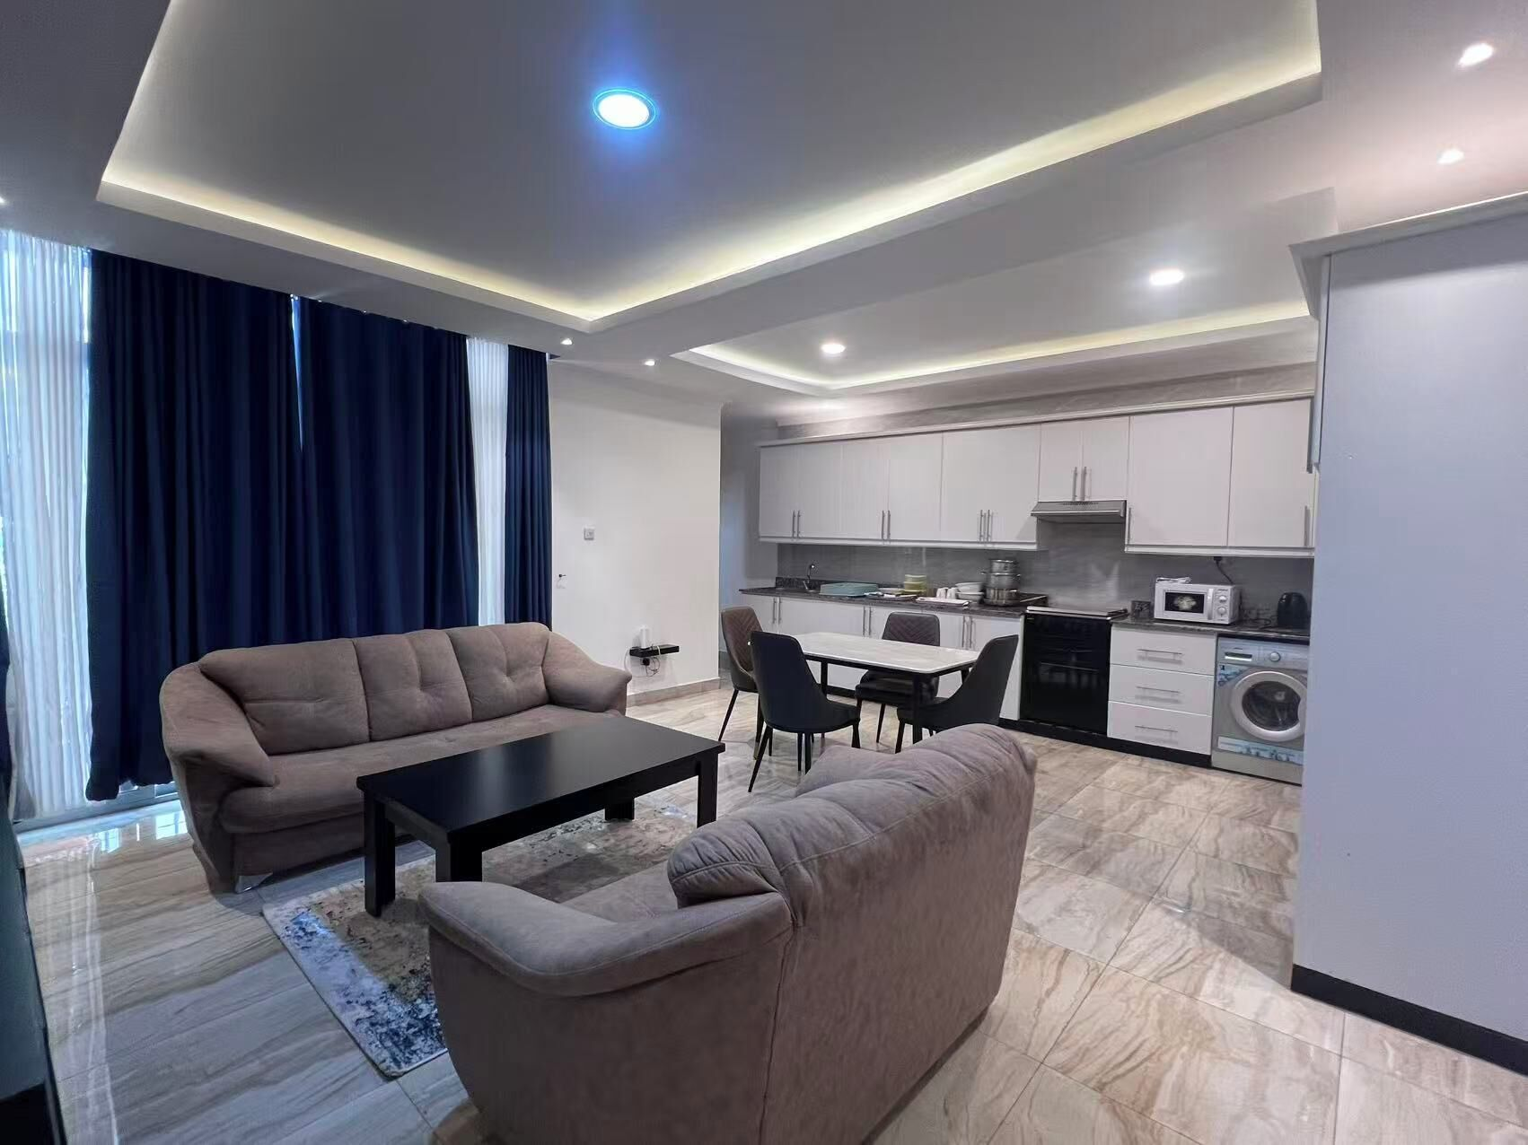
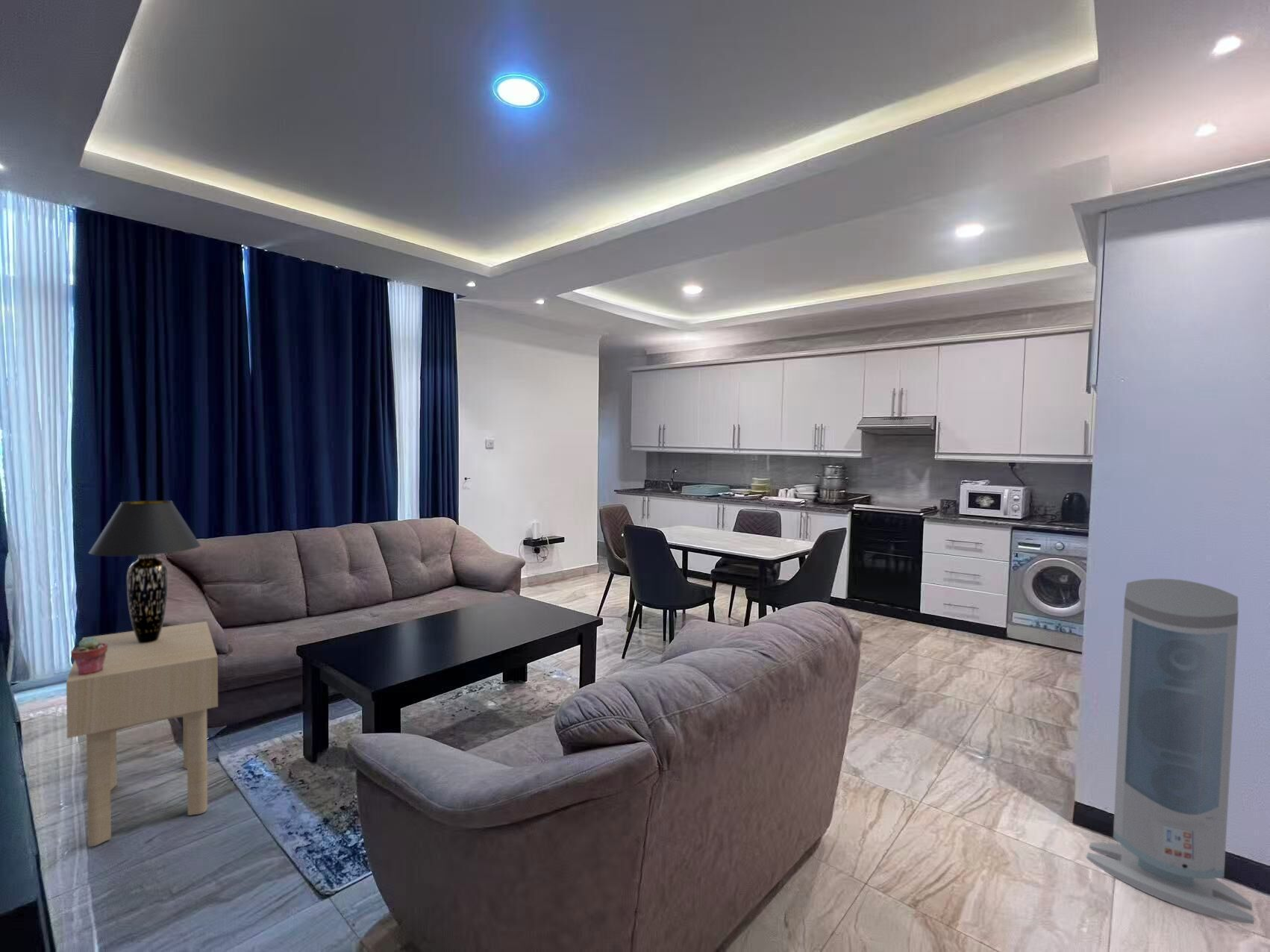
+ air purifier (1172, 733)
+ side table (148, 722)
+ potted succulent (90, 654)
+ table lamp (147, 571)
